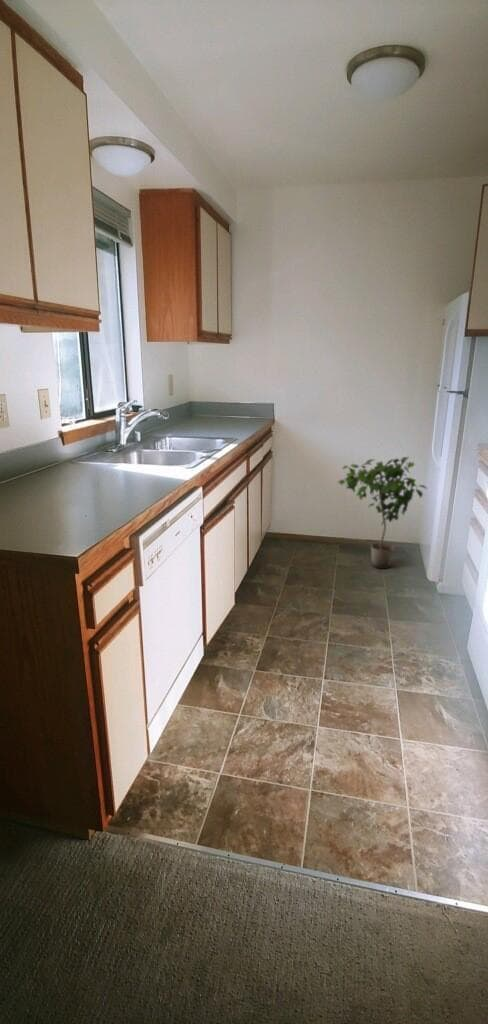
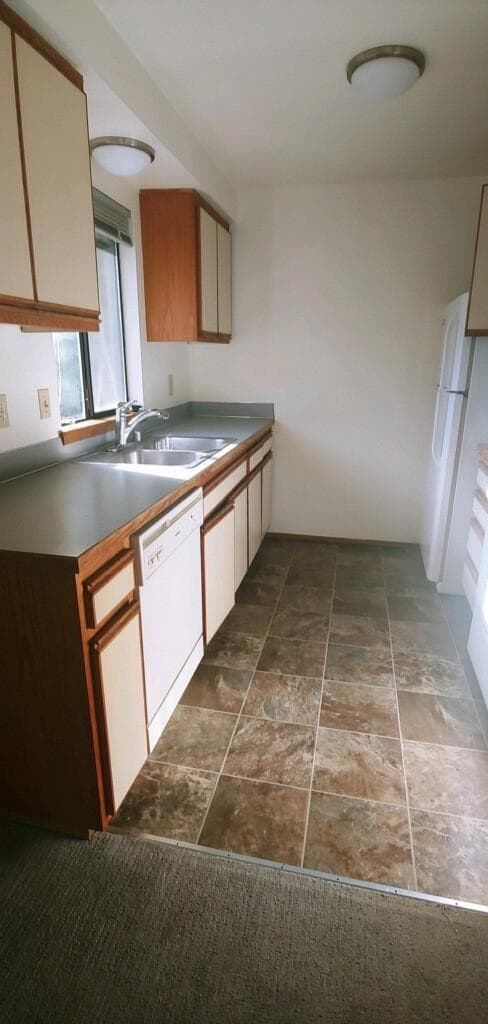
- potted plant (380, 512)
